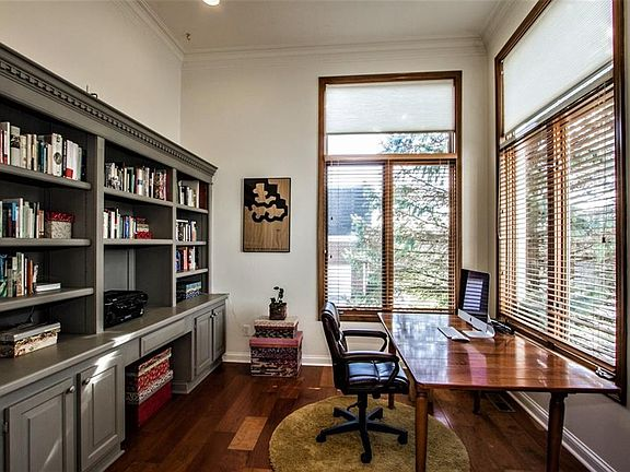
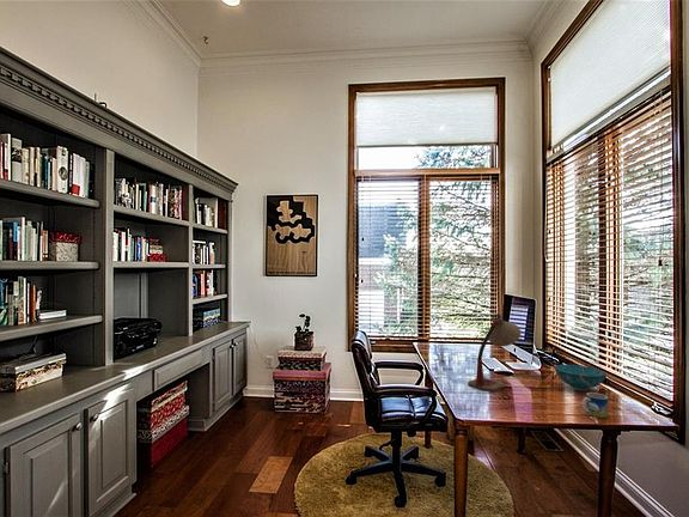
+ desk lamp (495, 345)
+ mug (593, 405)
+ decorative bowl (579, 378)
